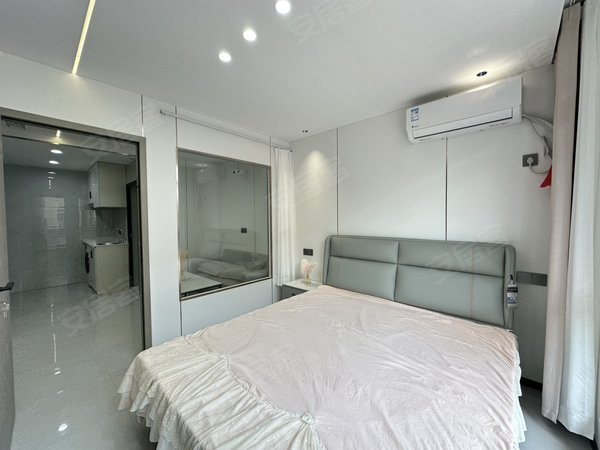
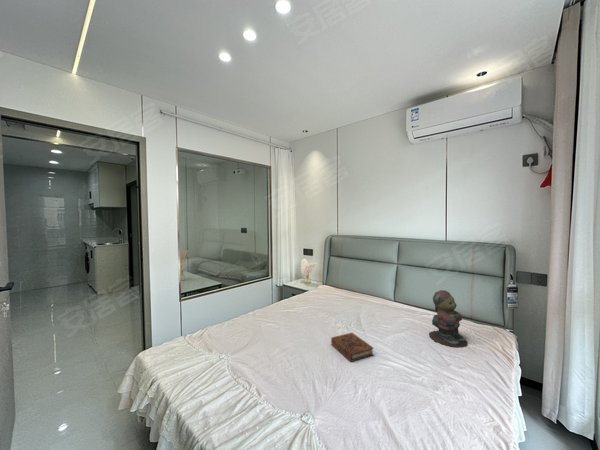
+ teddy bear (448, 315)
+ book (351, 346)
